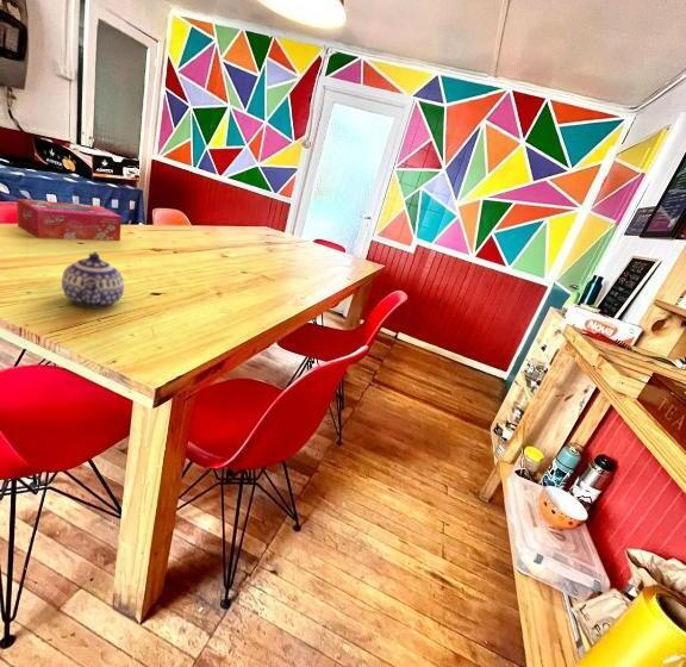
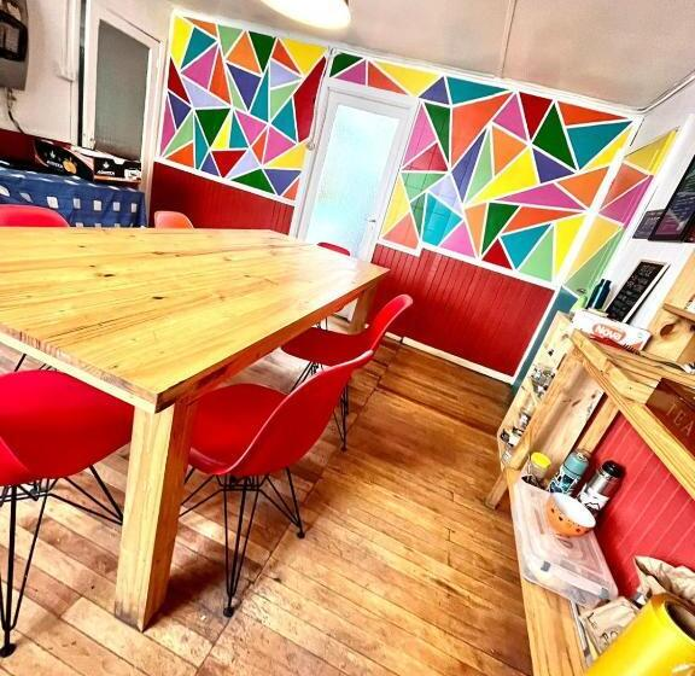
- tissue box (71, 220)
- teapot (94, 278)
